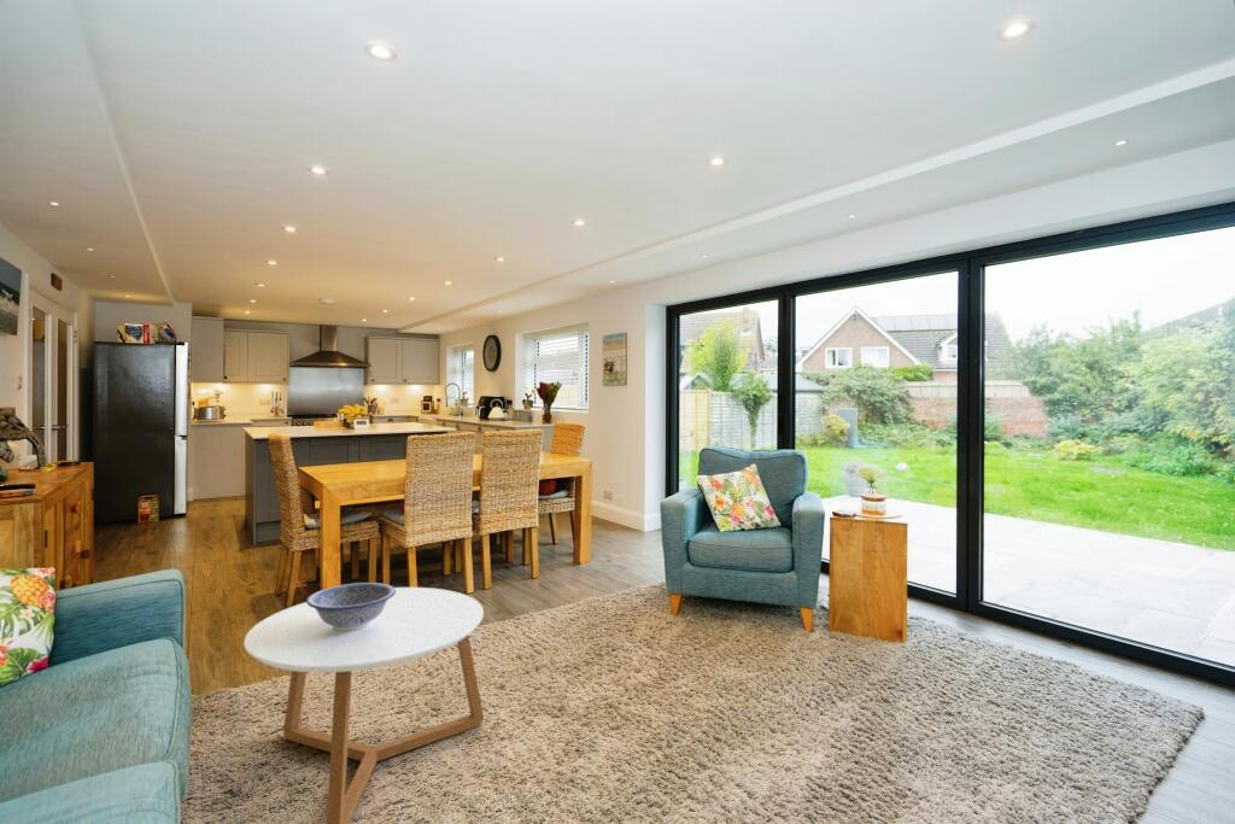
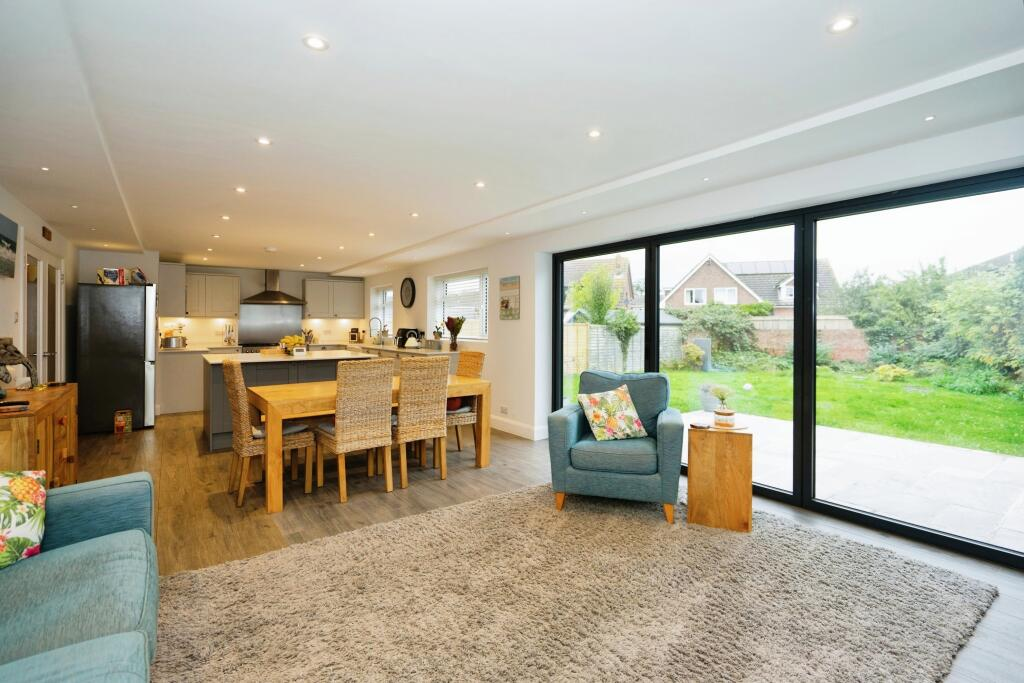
- decorative bowl (352, 609)
- coffee table (350, 692)
